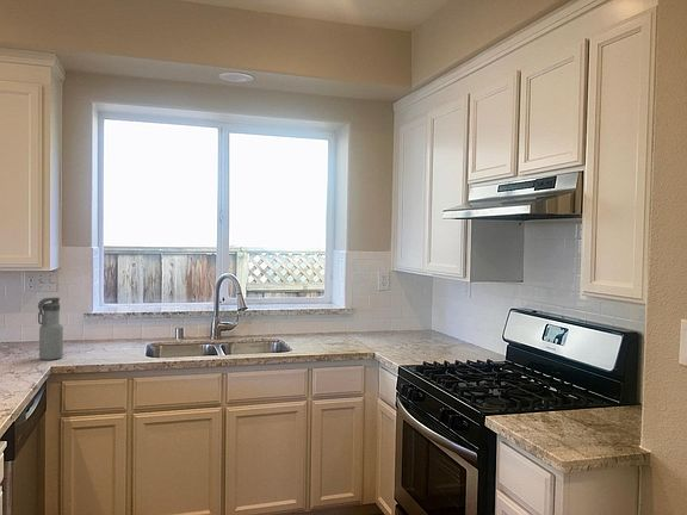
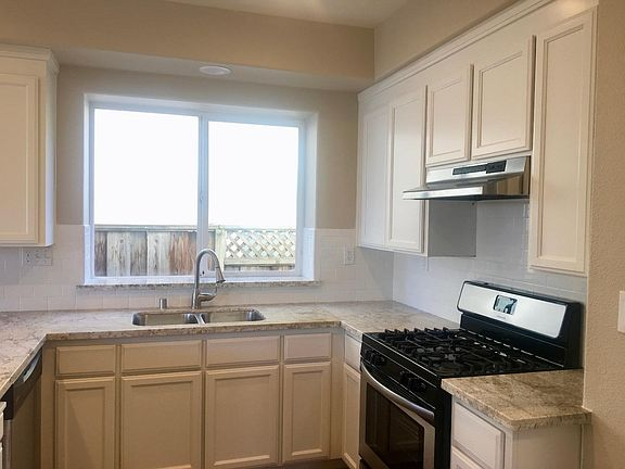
- water bottle (50, 328)
